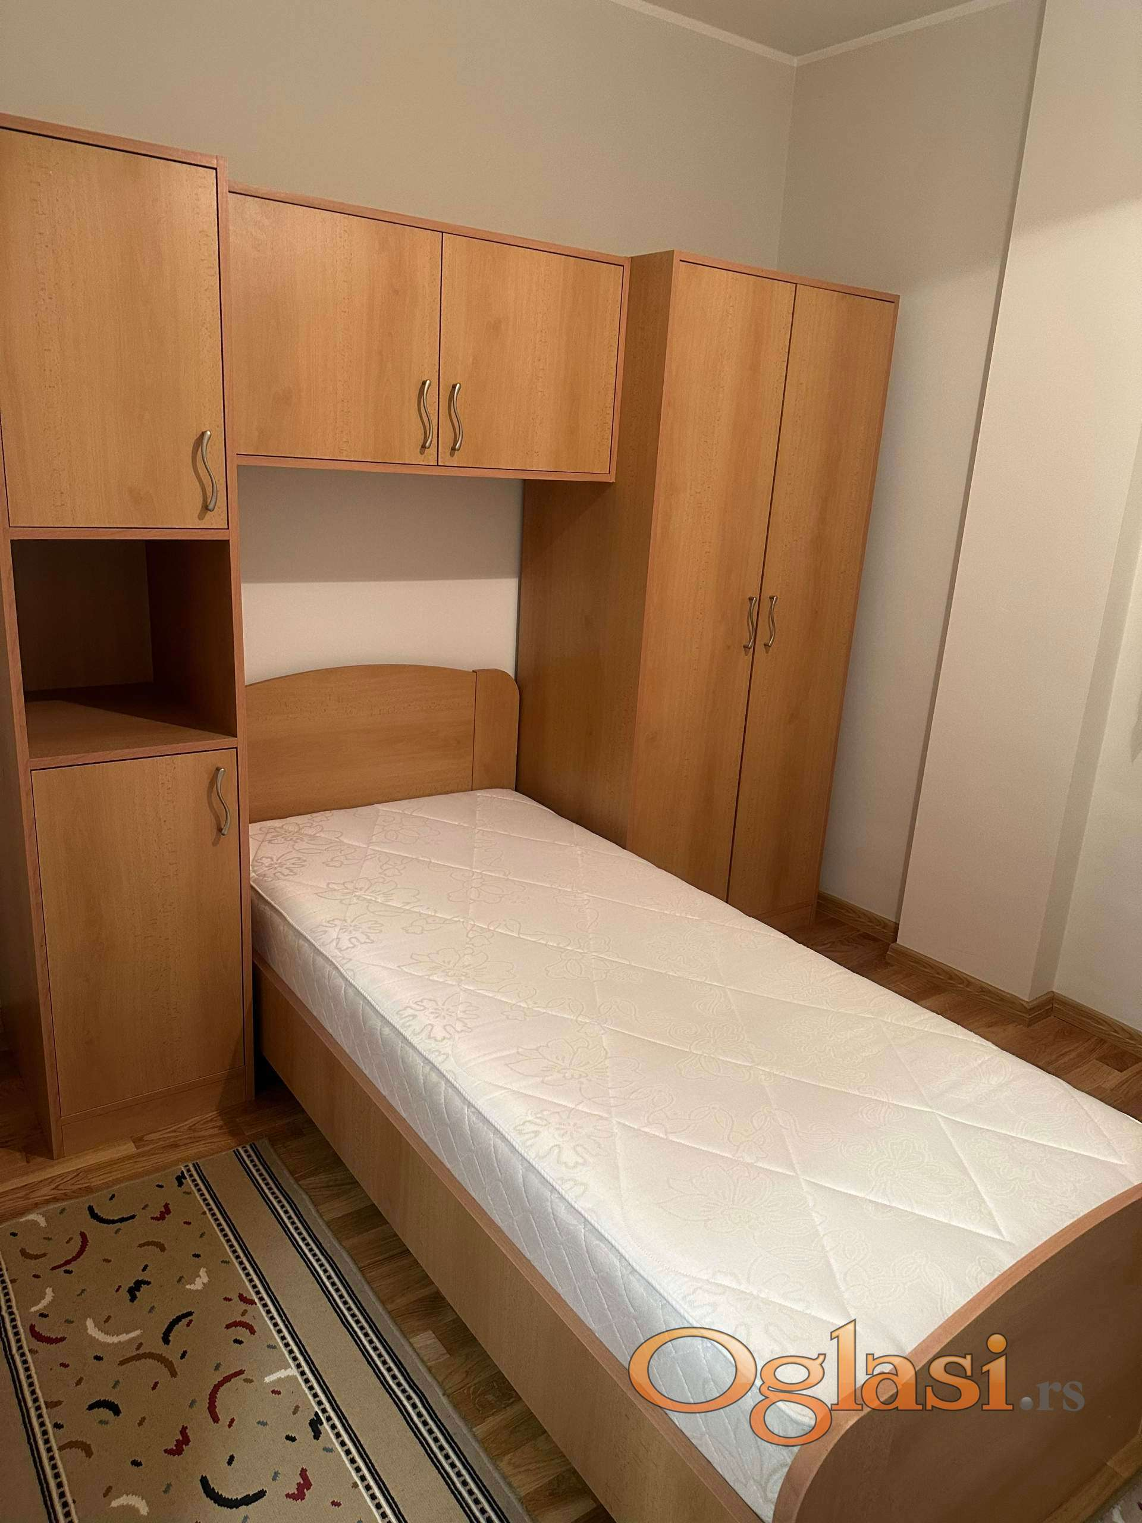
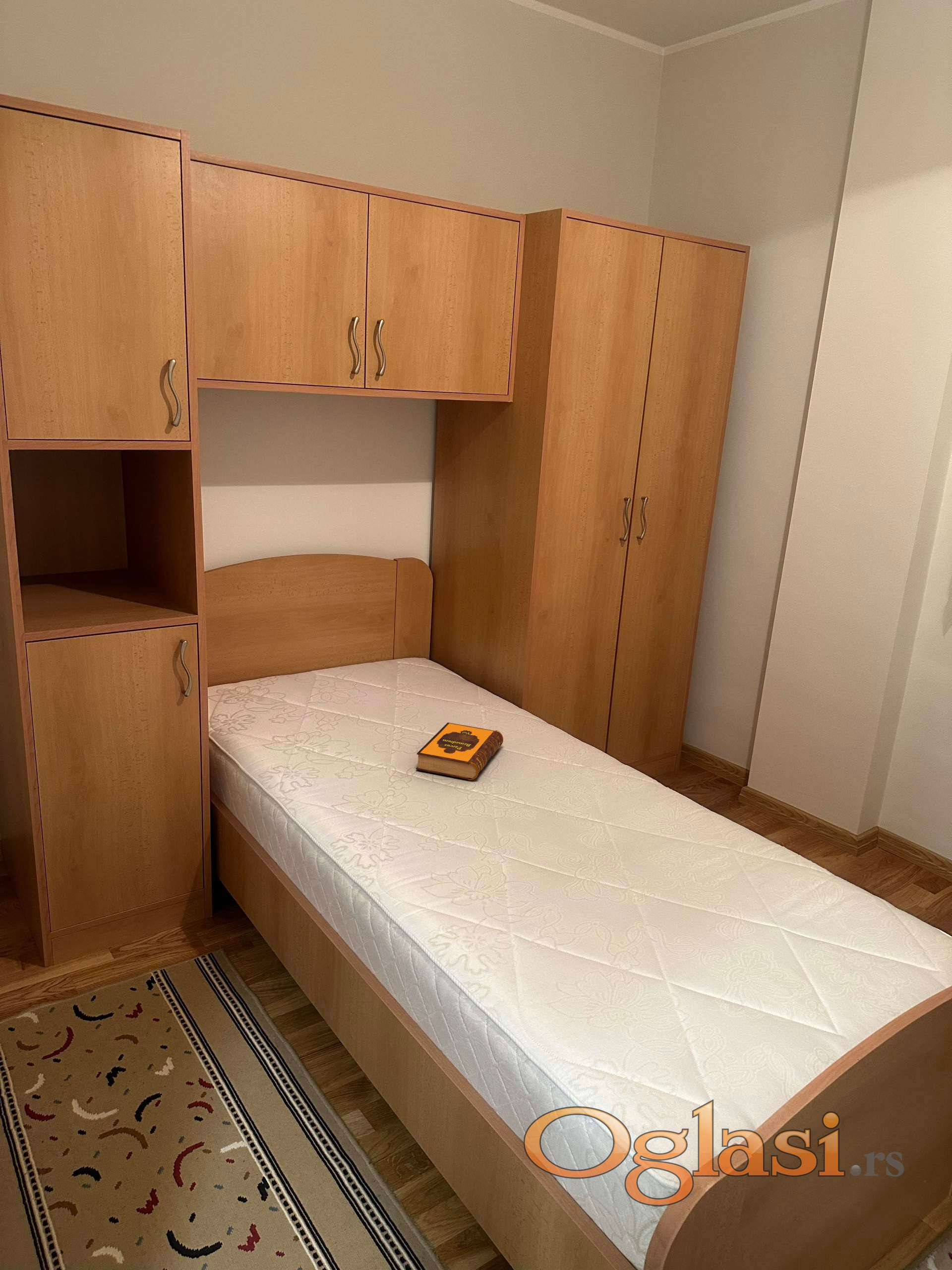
+ hardback book (462, 750)
